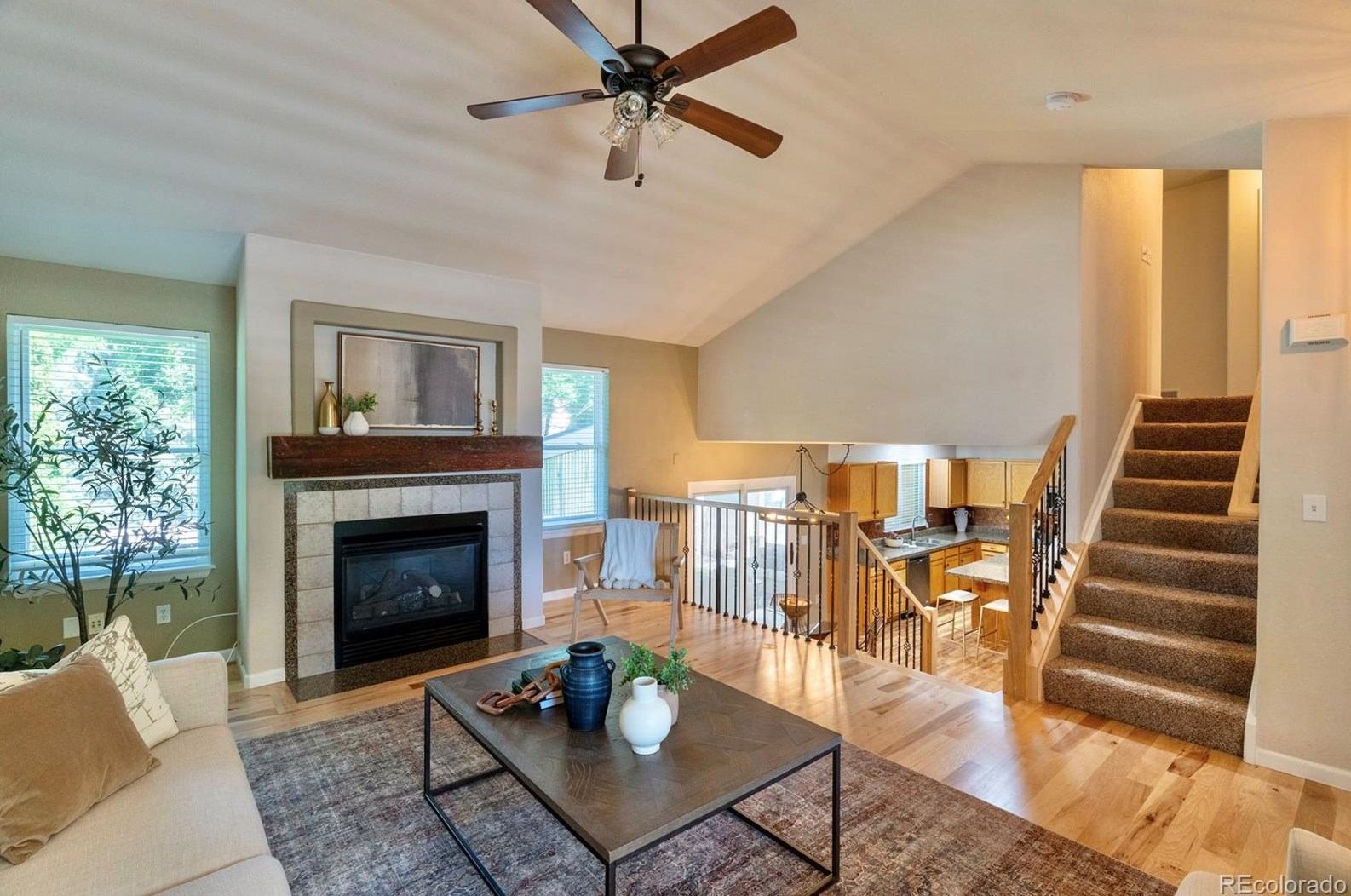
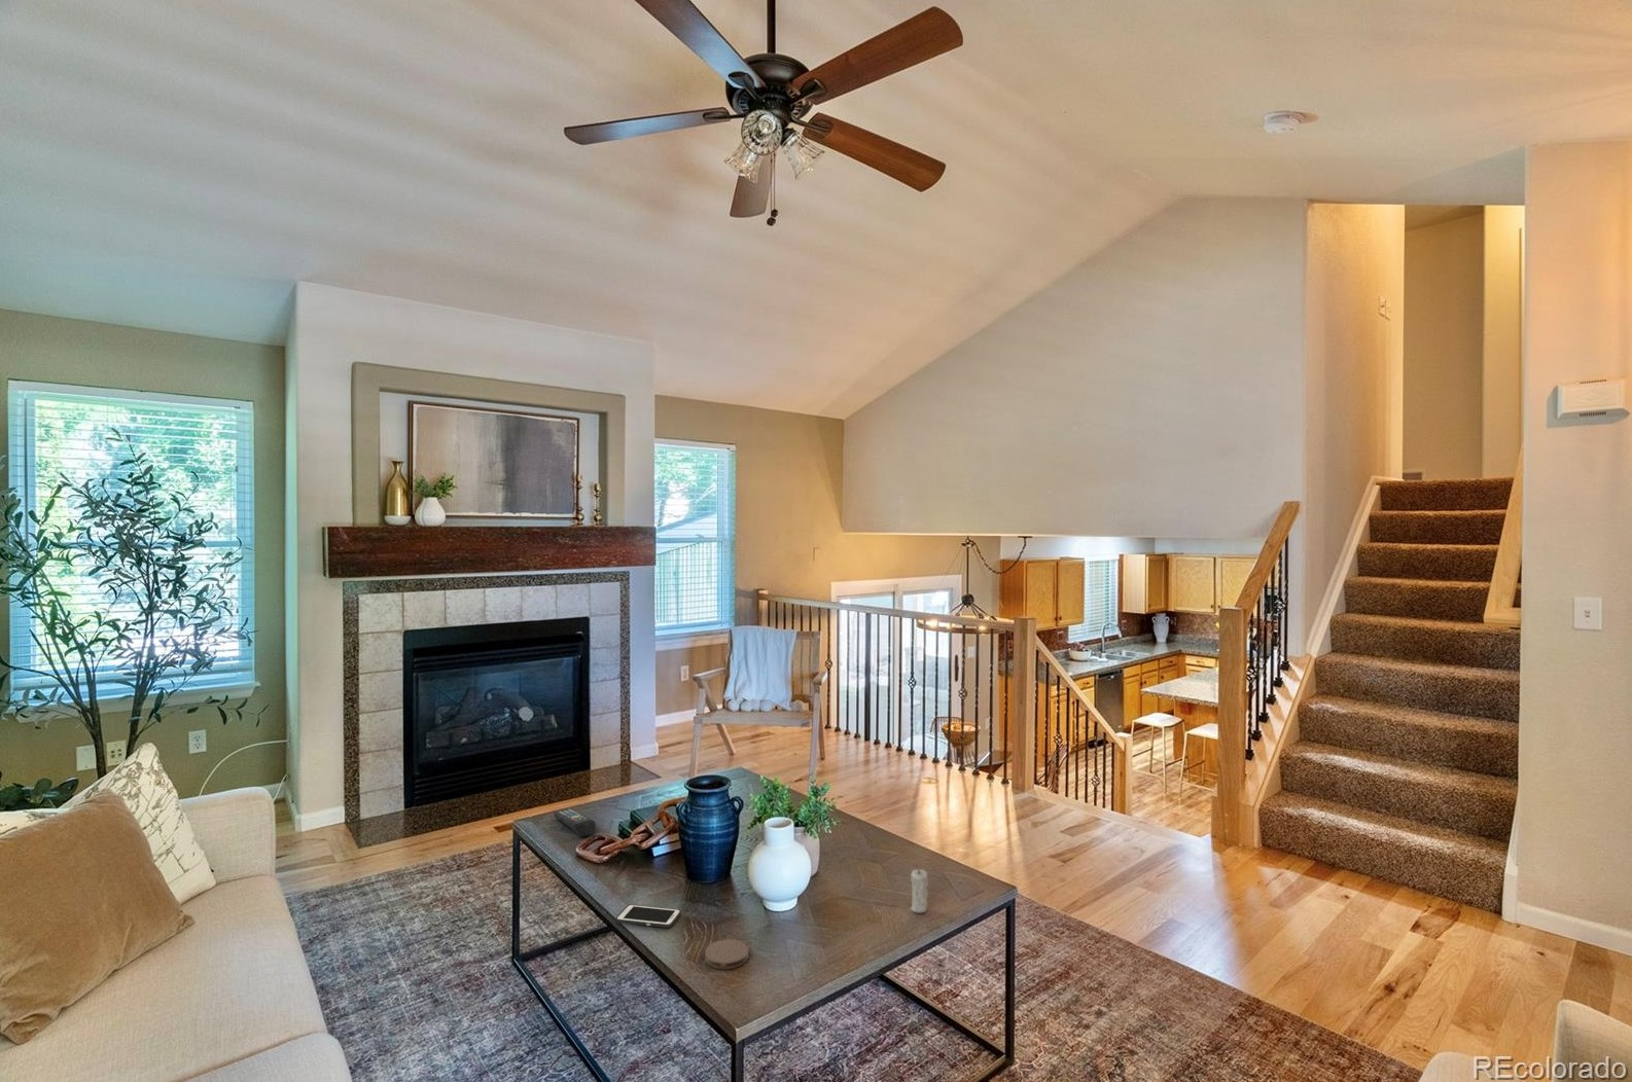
+ cell phone (649, 915)
+ coaster (726, 954)
+ remote control (574, 820)
+ candle (919, 886)
